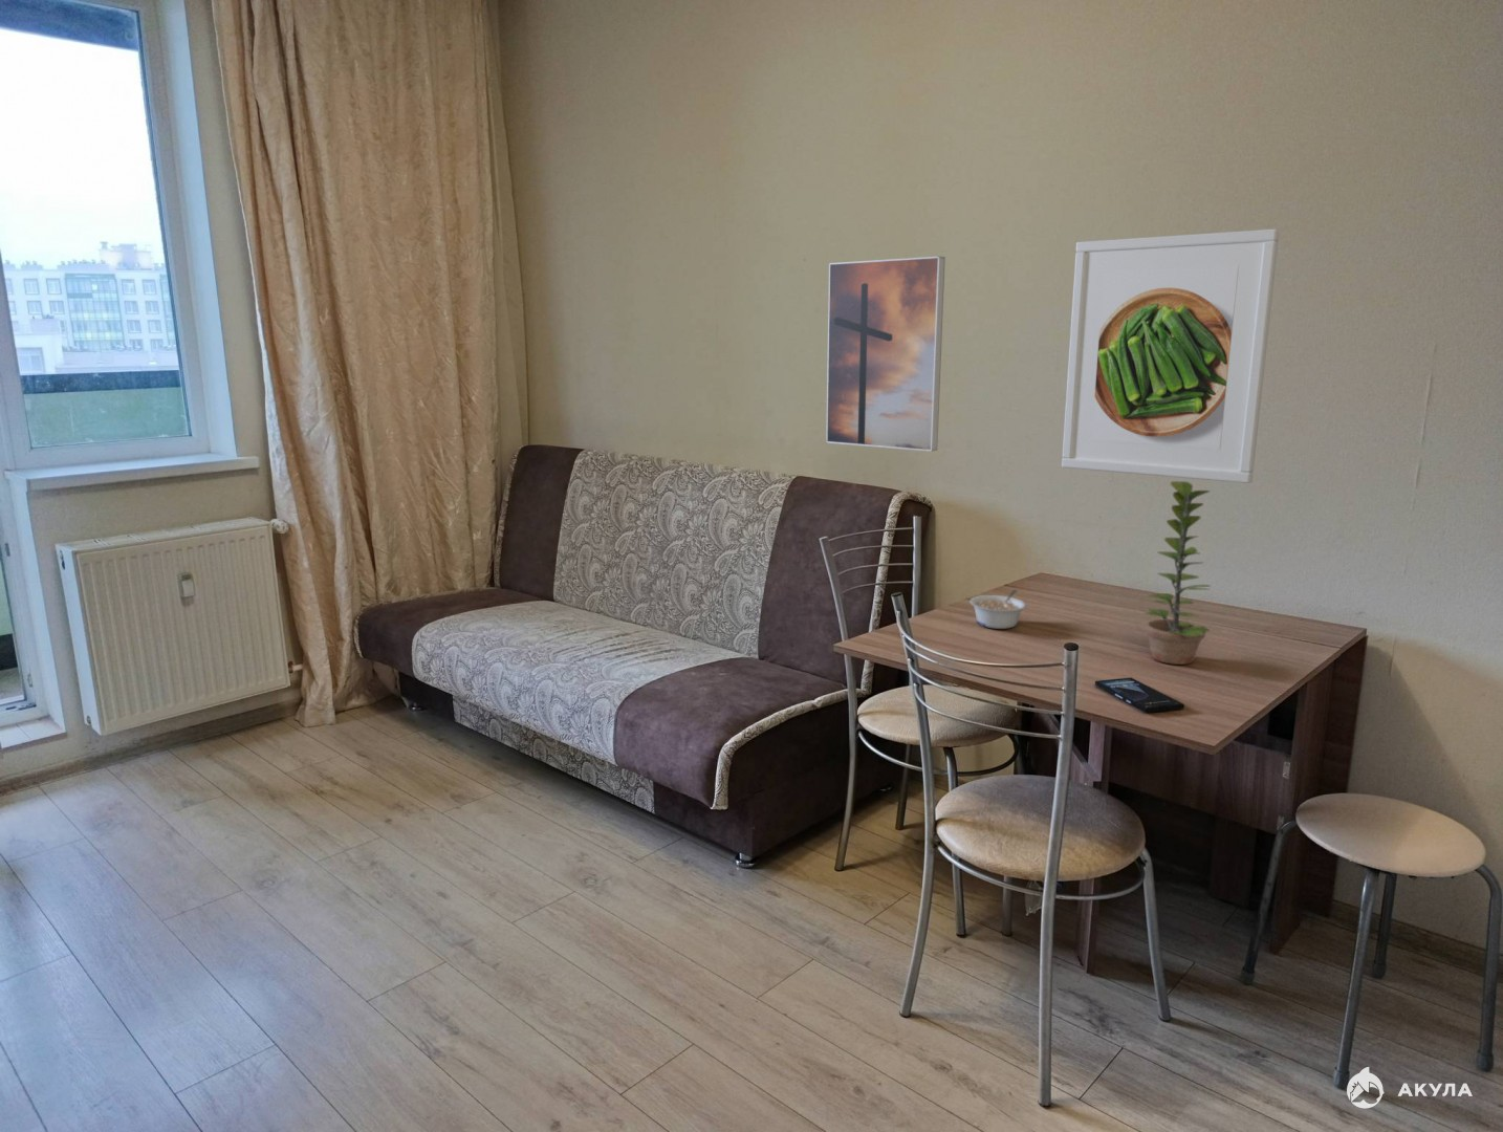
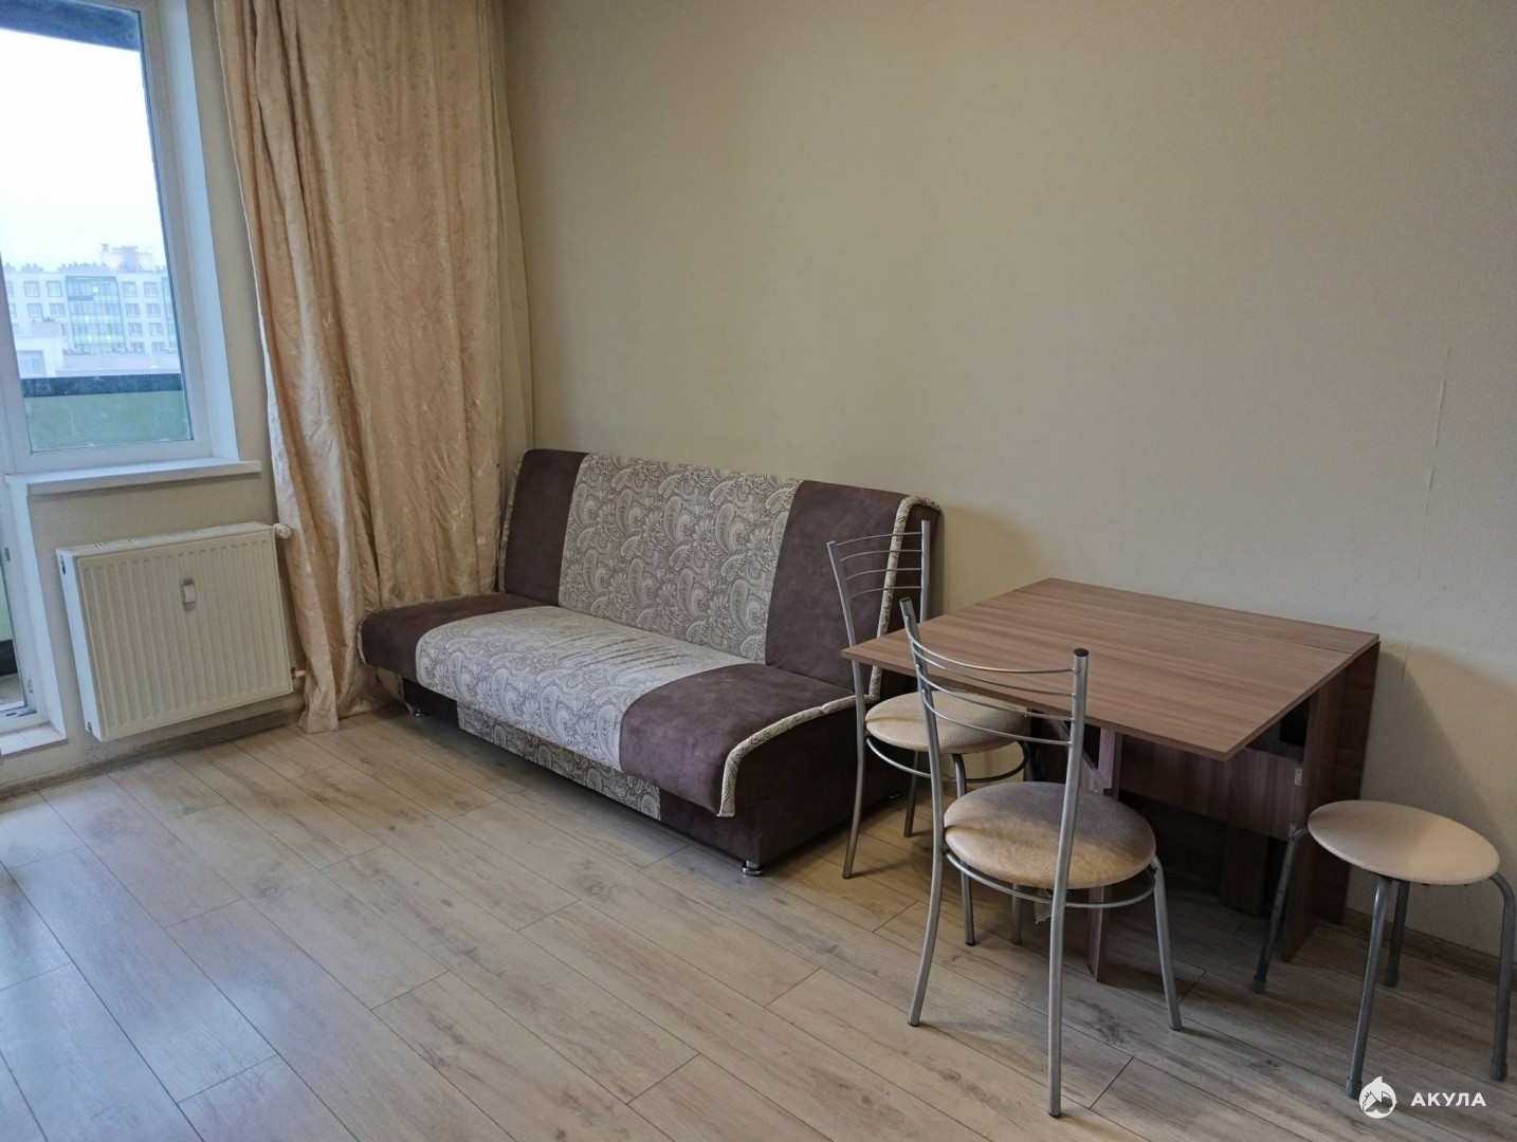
- smartphone (1137, 694)
- legume (996, 610)
- plant (1178, 571)
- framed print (881, 354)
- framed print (1162, 358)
